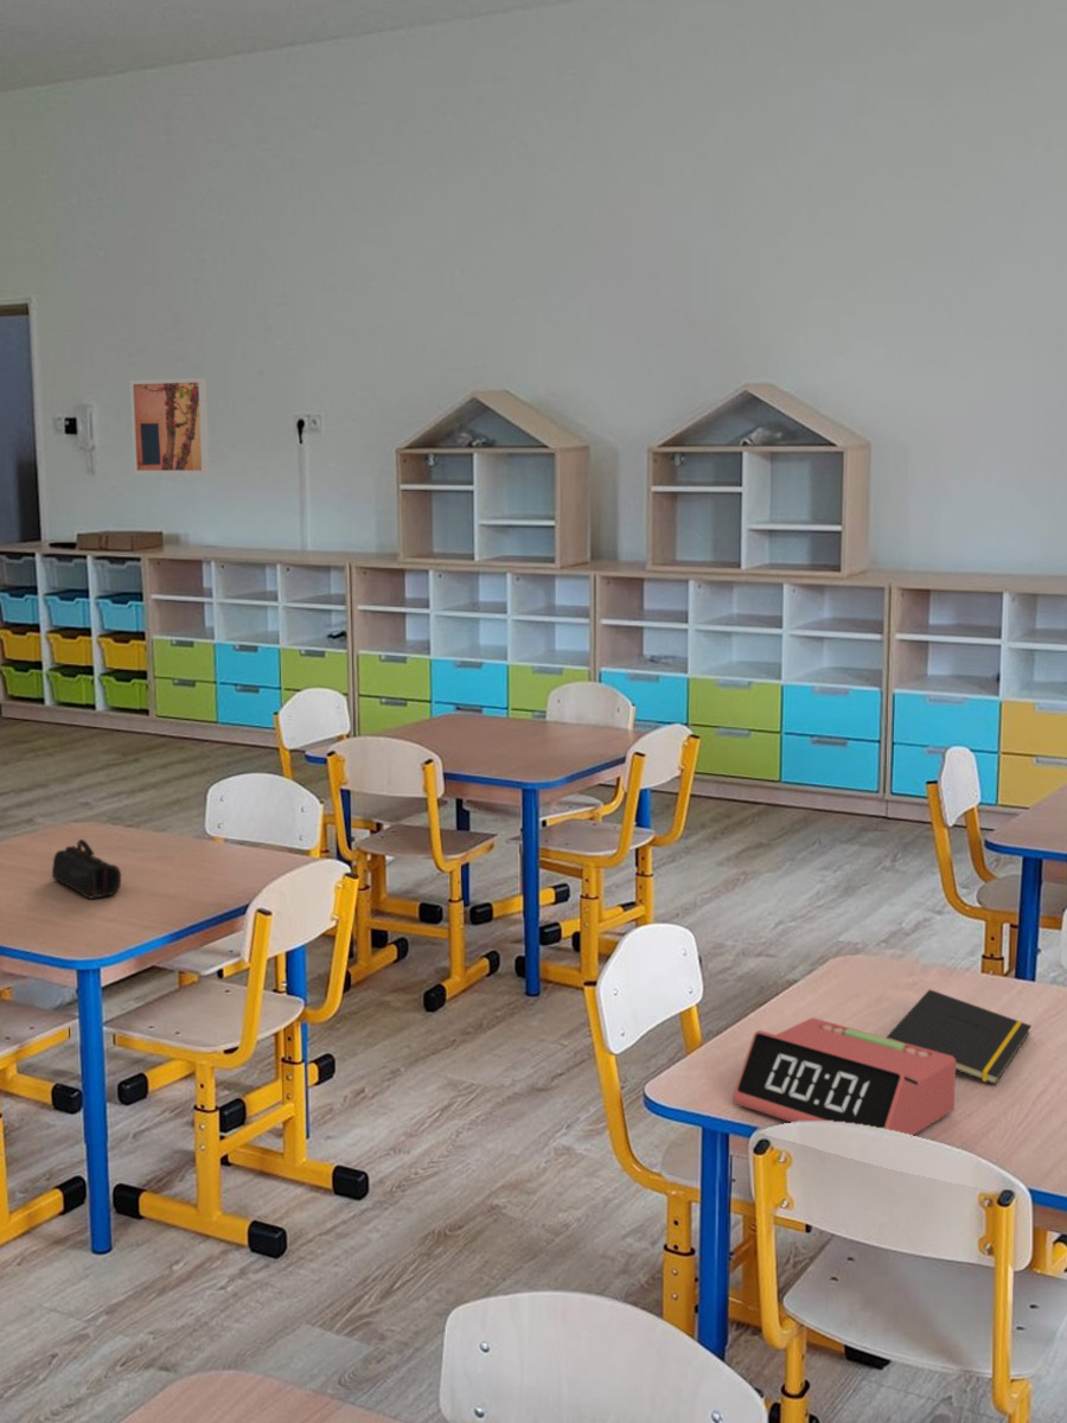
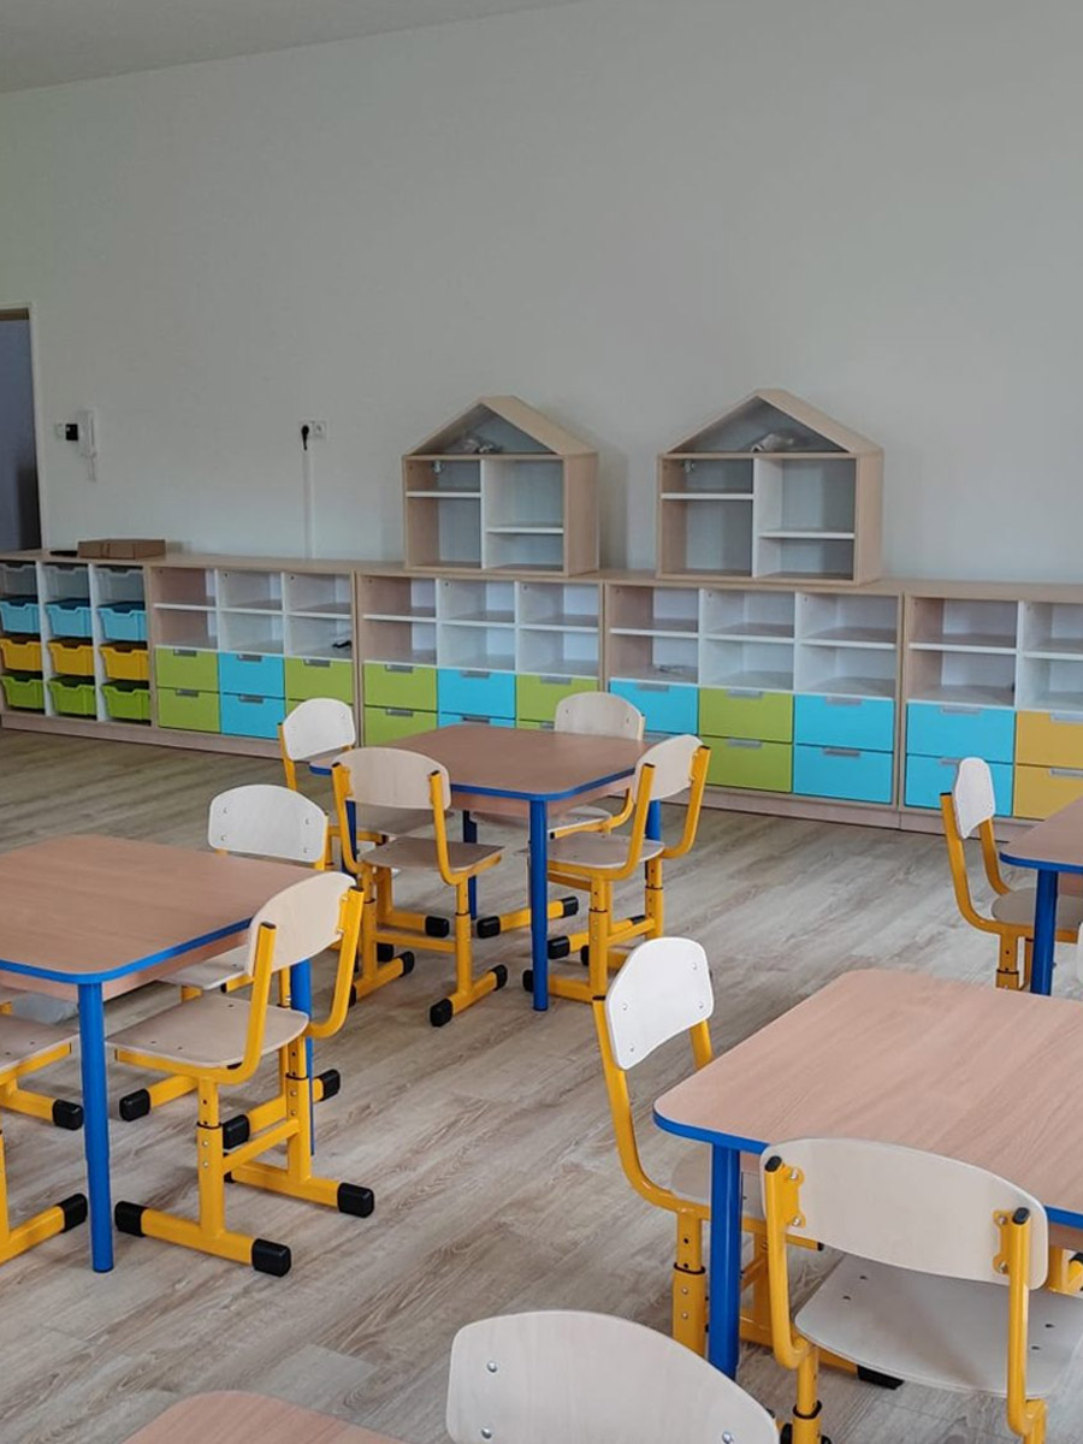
- wall art (168, 427)
- pencil case (85, 863)
- alarm clock (844, 1076)
- notepad (960, 1034)
